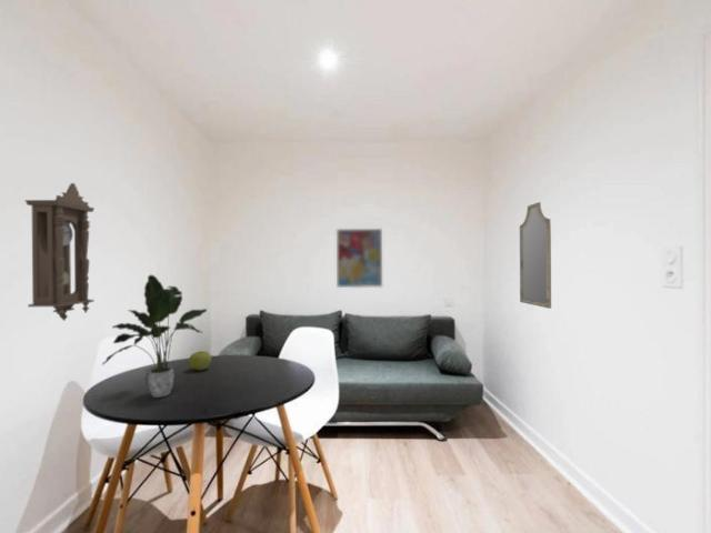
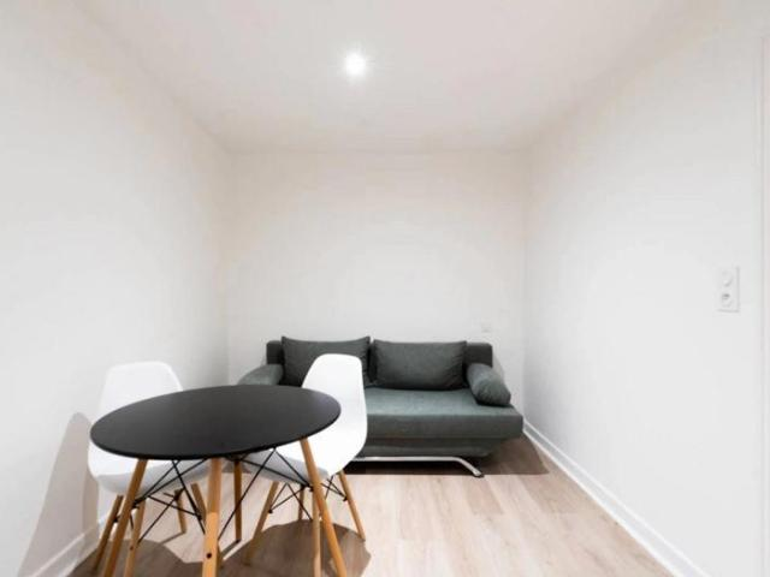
- potted plant (160, 333)
- wall art (359, 258)
- apple (200, 361)
- home mirror (533, 254)
- pendulum clock (62, 251)
